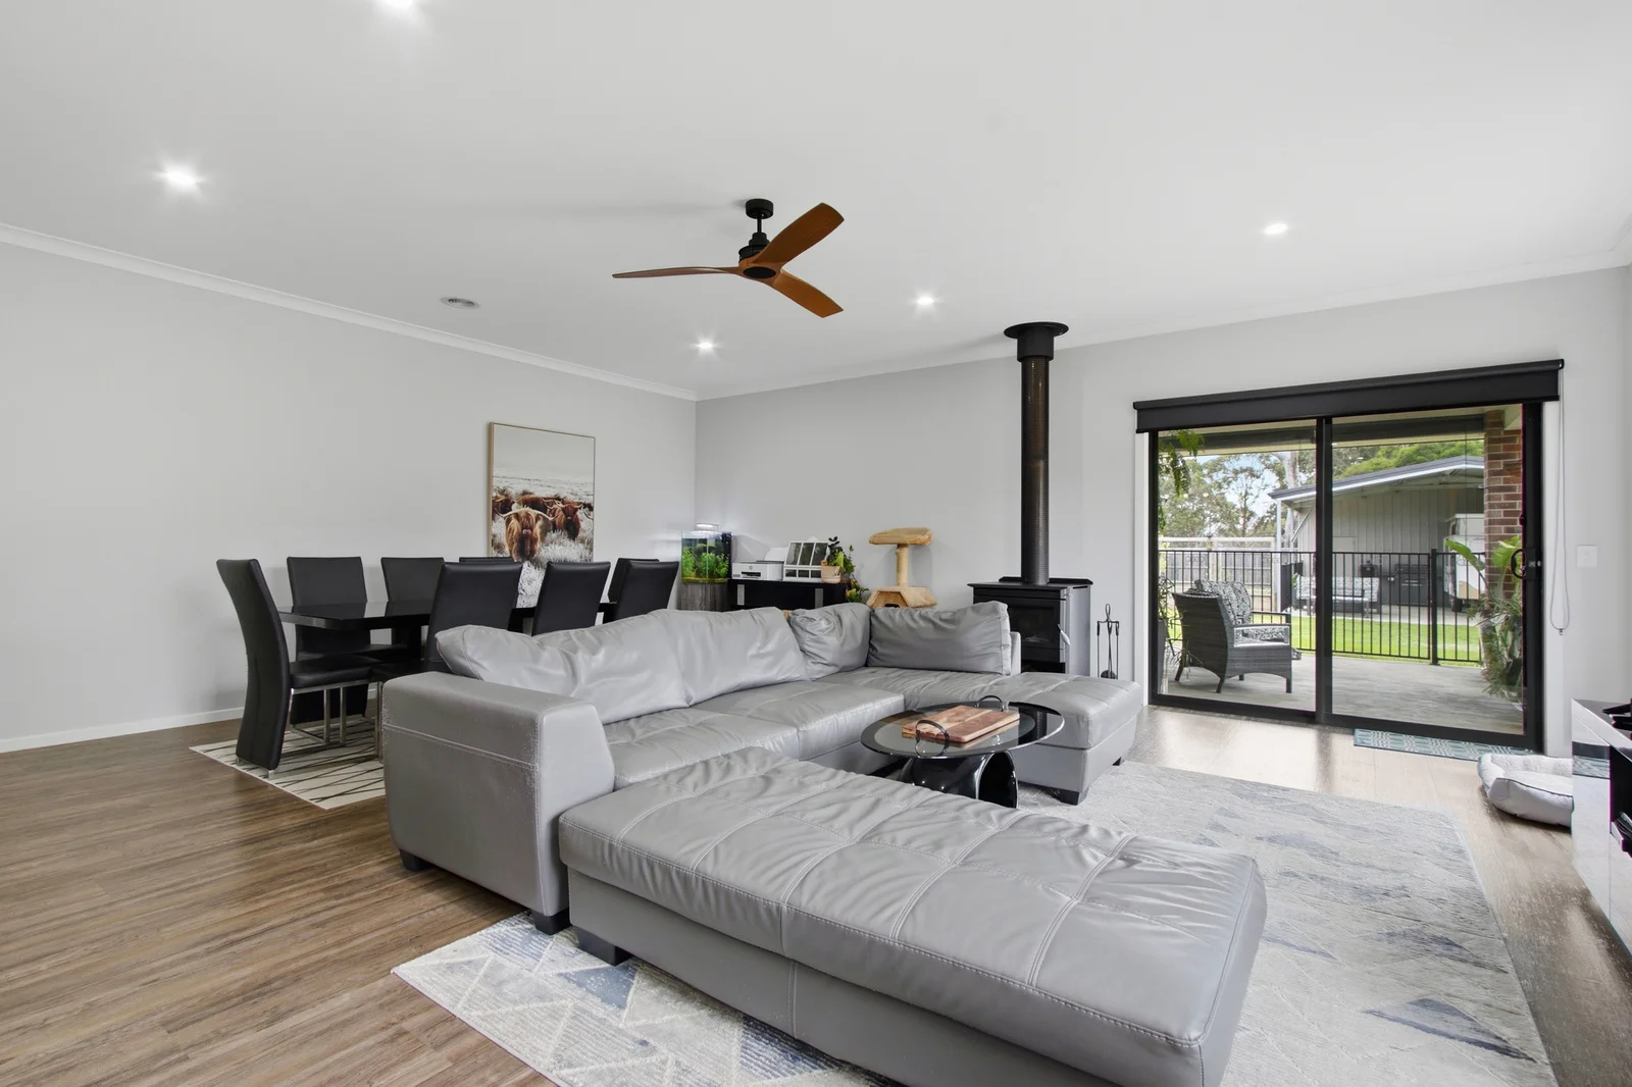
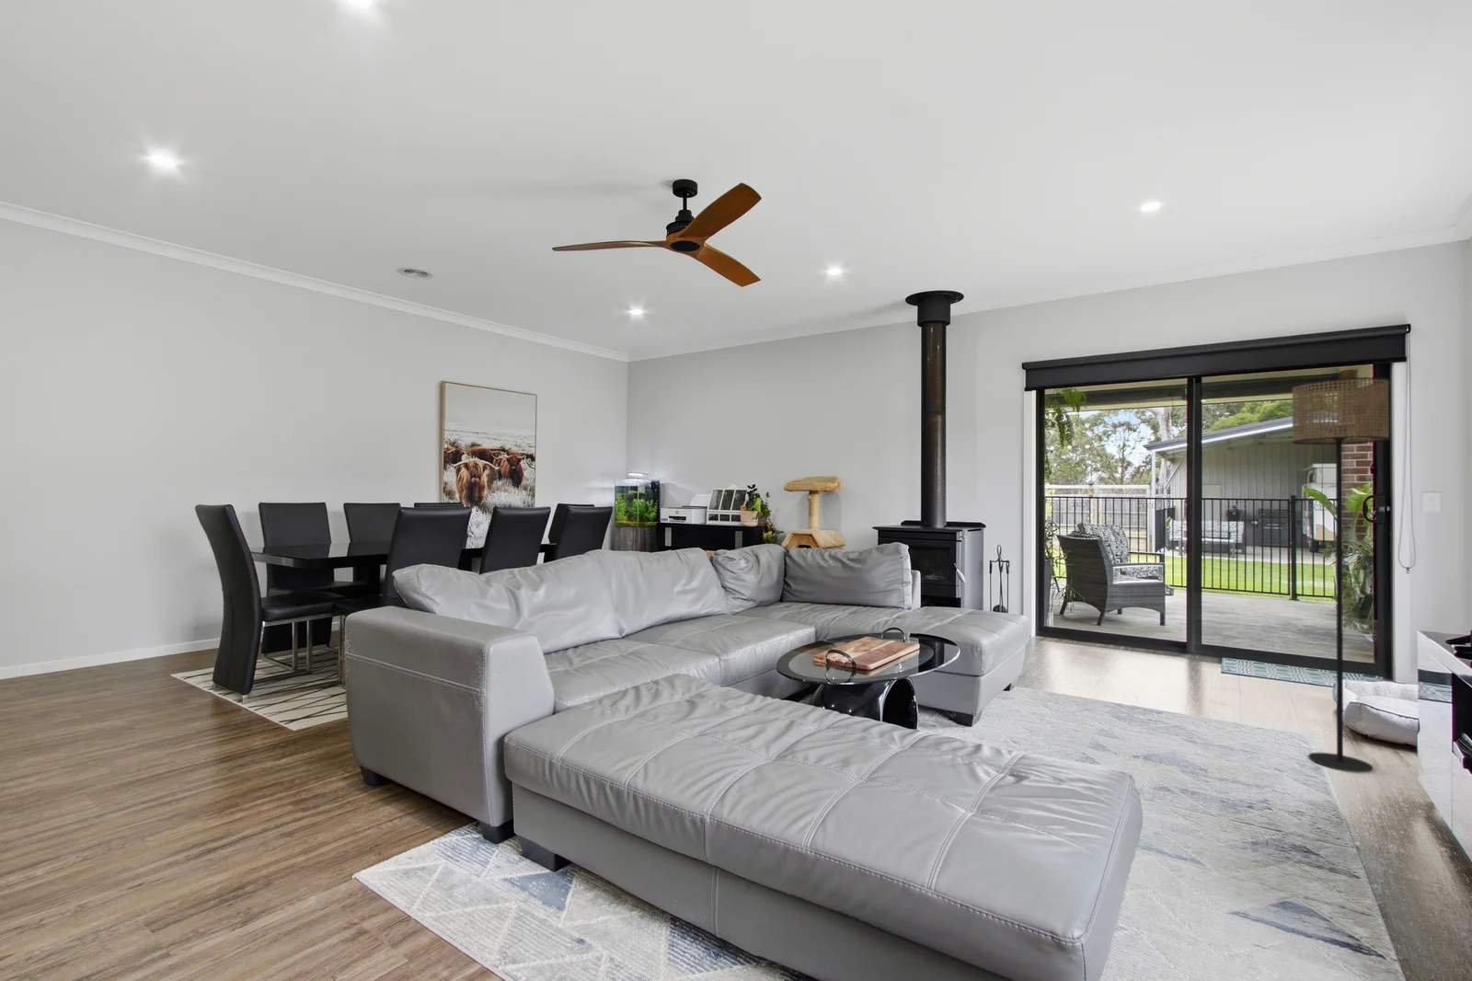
+ floor lamp (1338, 572)
